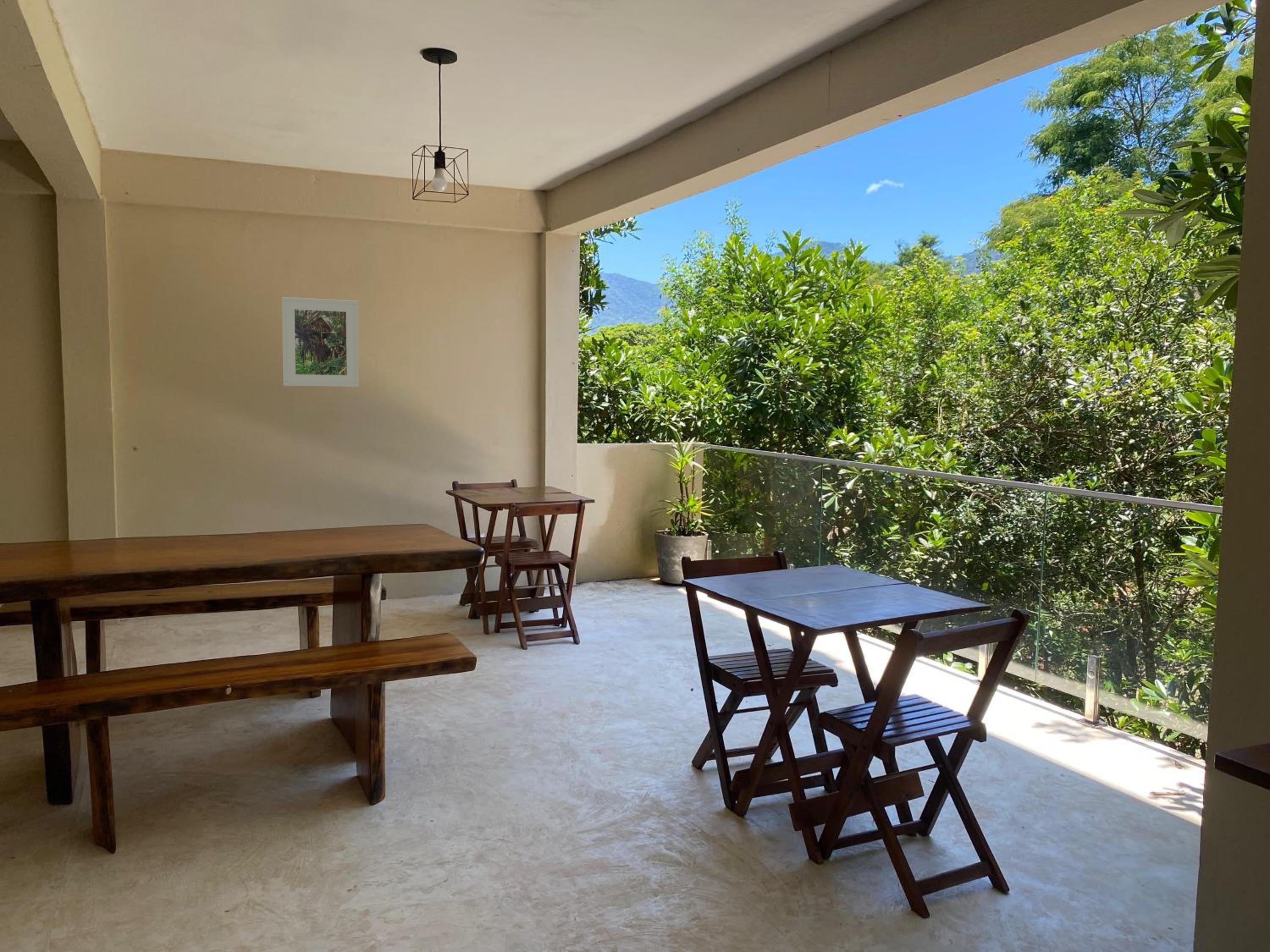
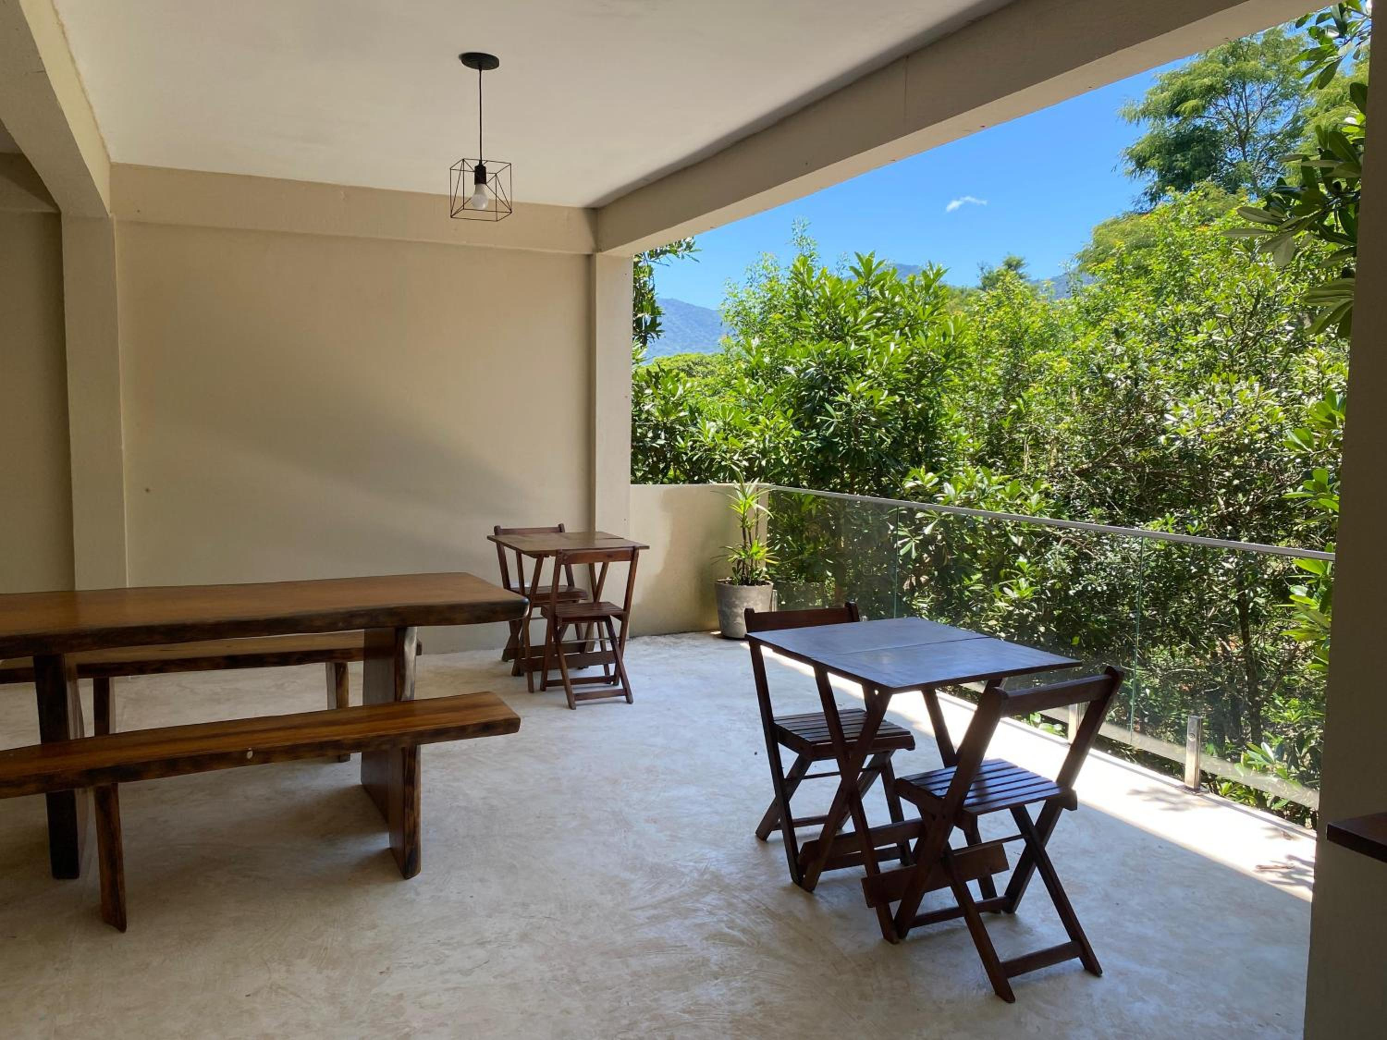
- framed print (321, 343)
